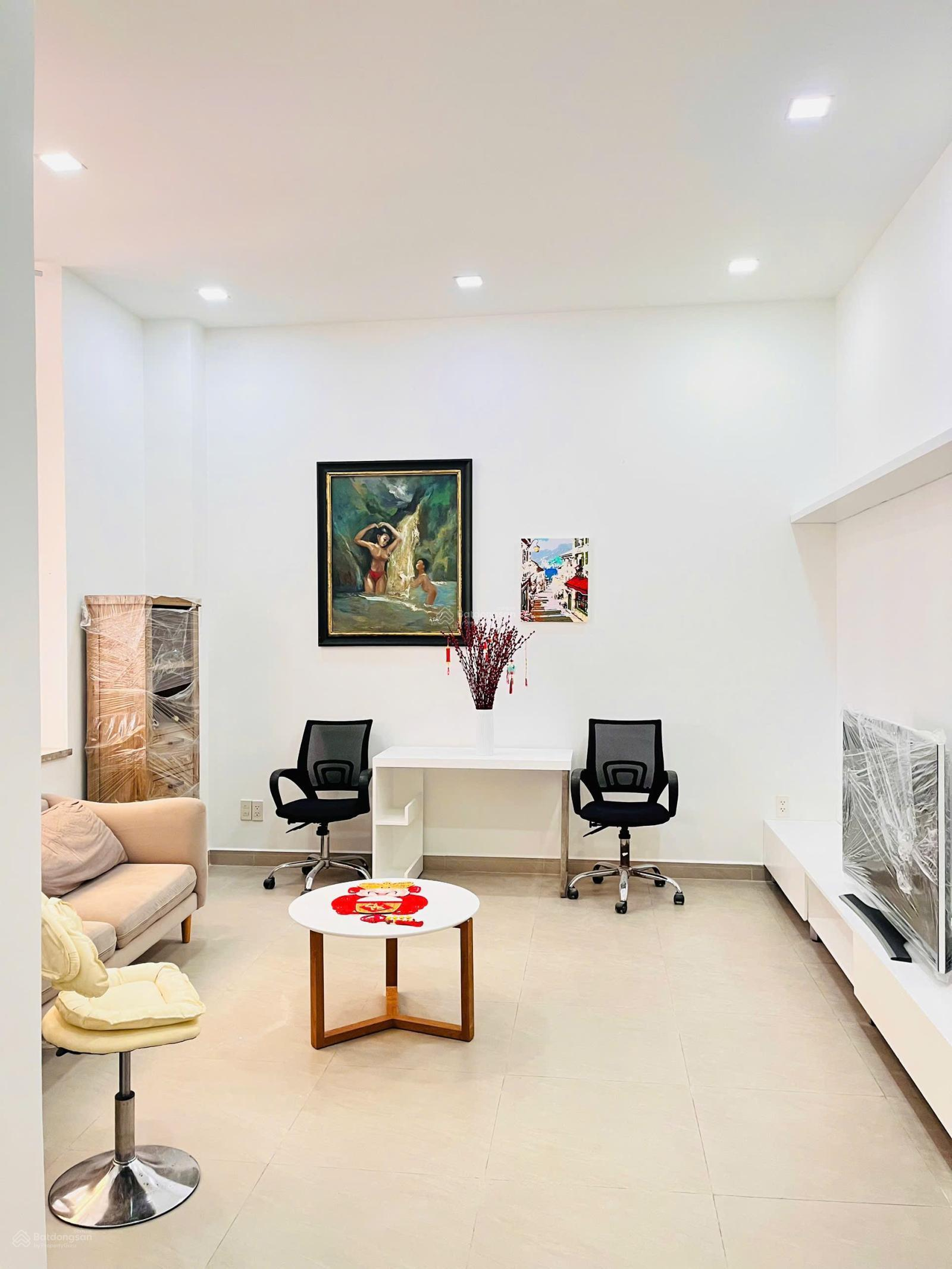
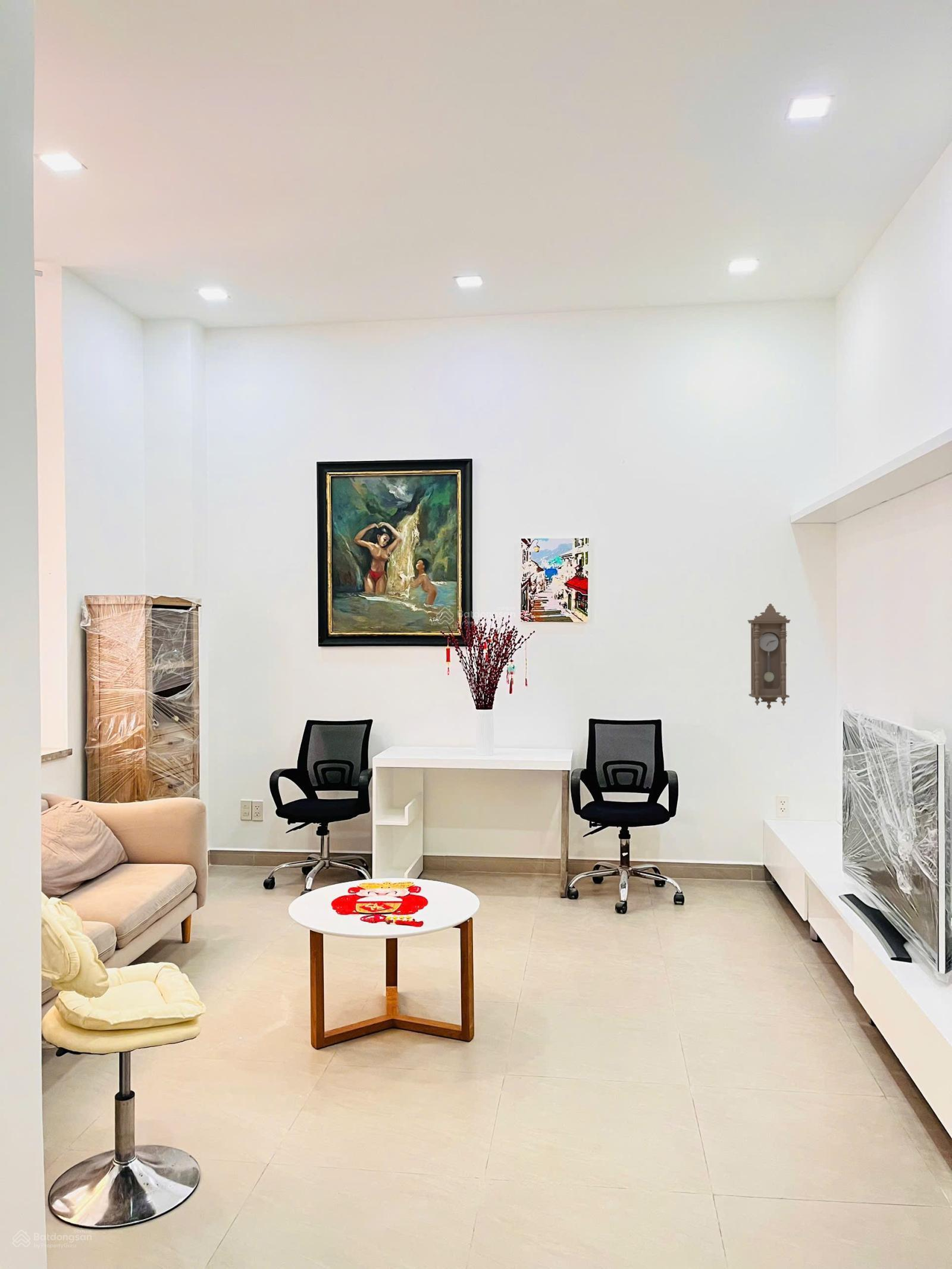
+ pendulum clock (769, 656)
